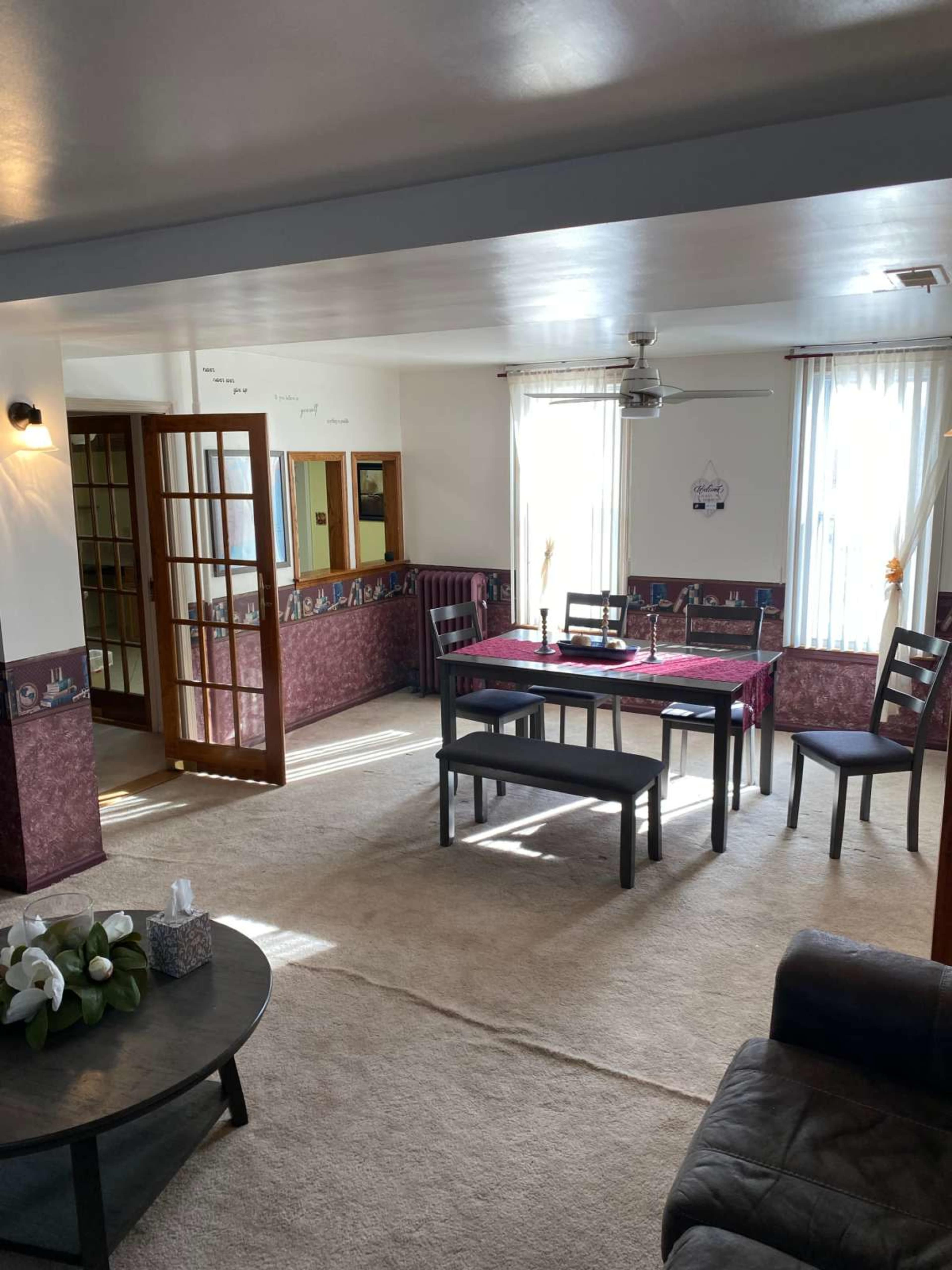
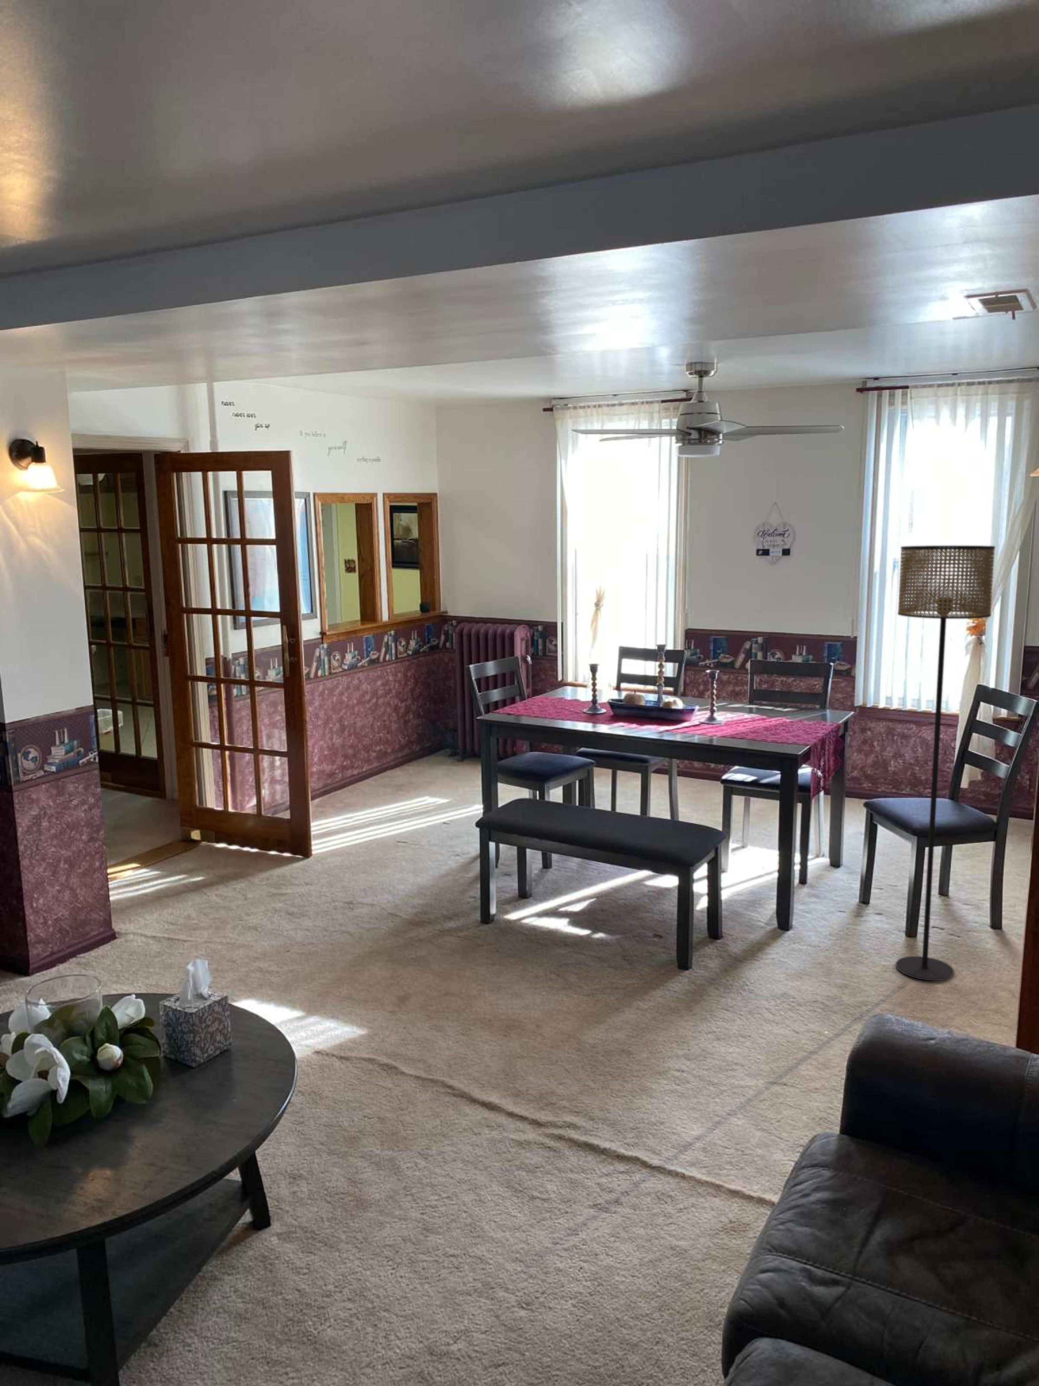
+ floor lamp (935, 765)
